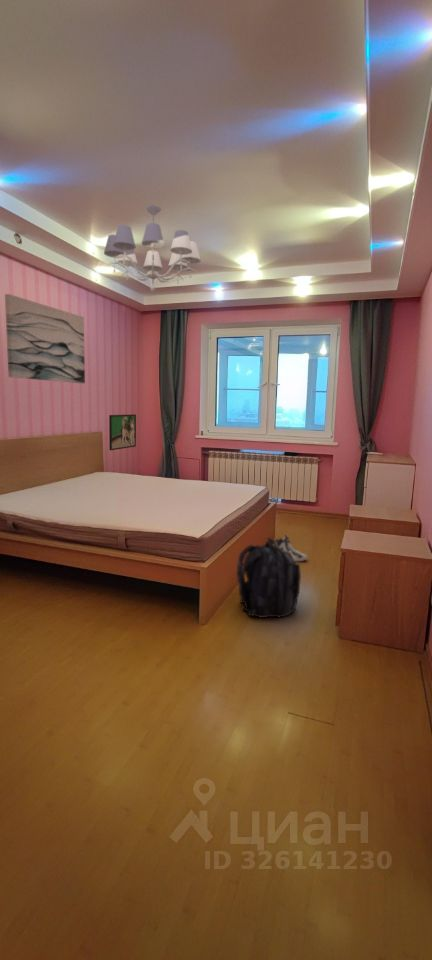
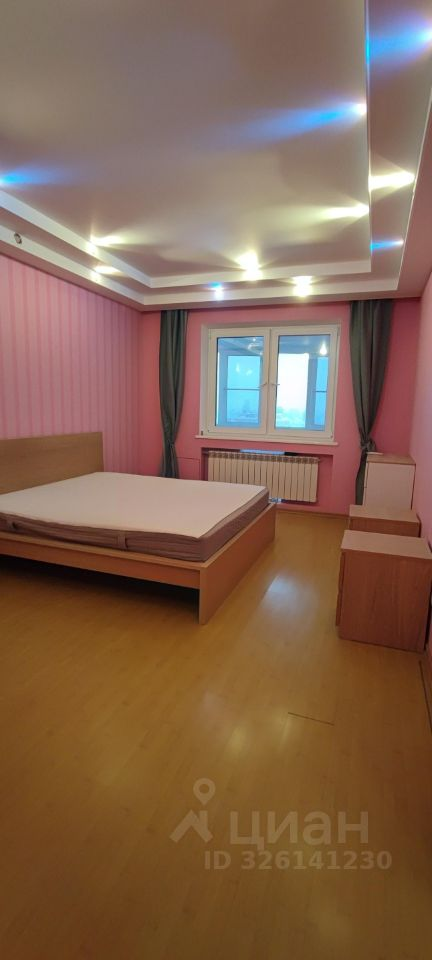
- chandelier (153, 250)
- sneaker (289, 547)
- wall art (49, 344)
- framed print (123, 431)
- backpack (268, 572)
